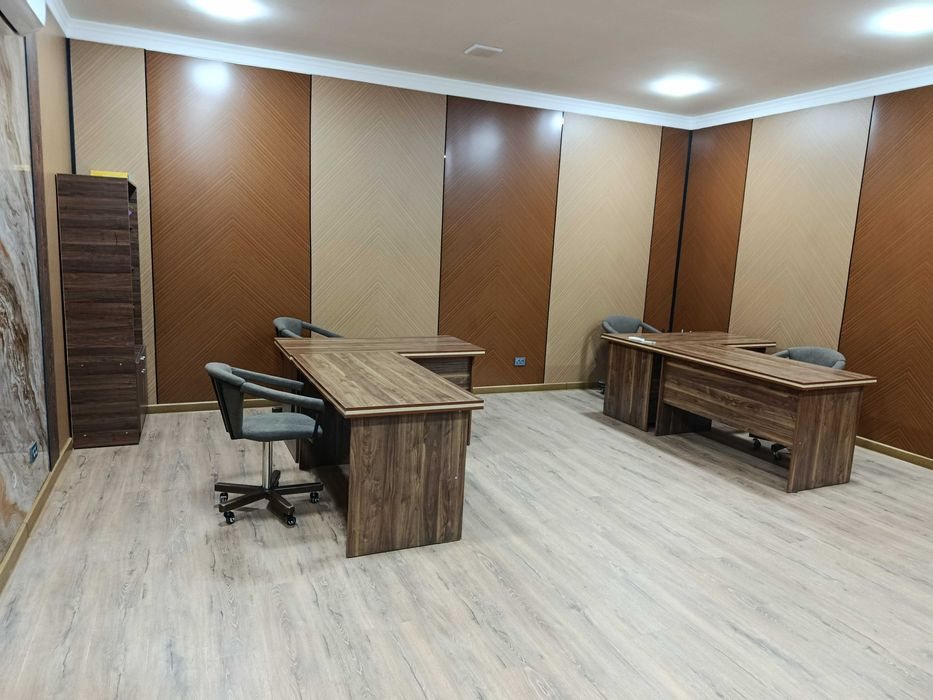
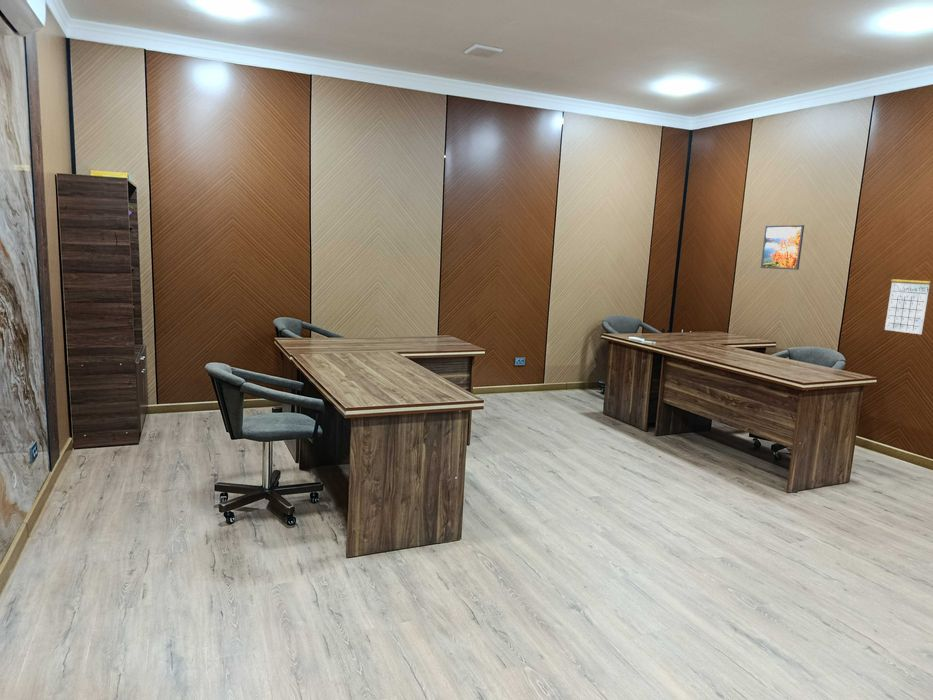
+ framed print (781, 247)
+ calendar (907, 300)
